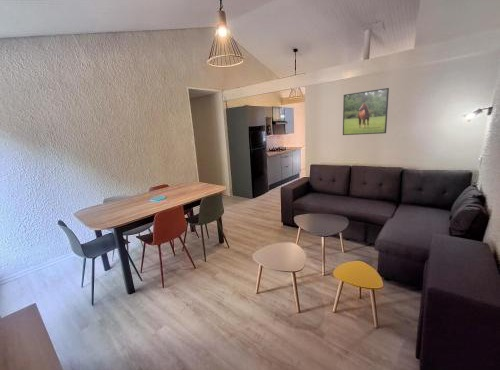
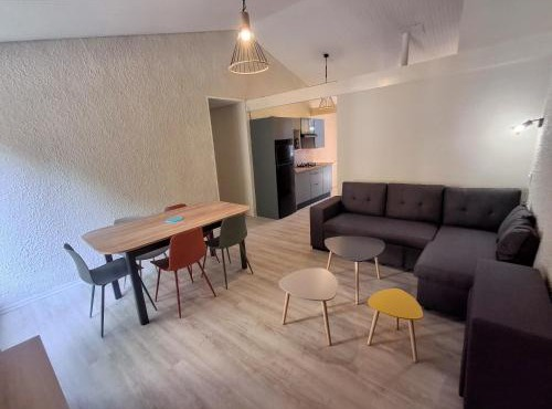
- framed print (364, 113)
